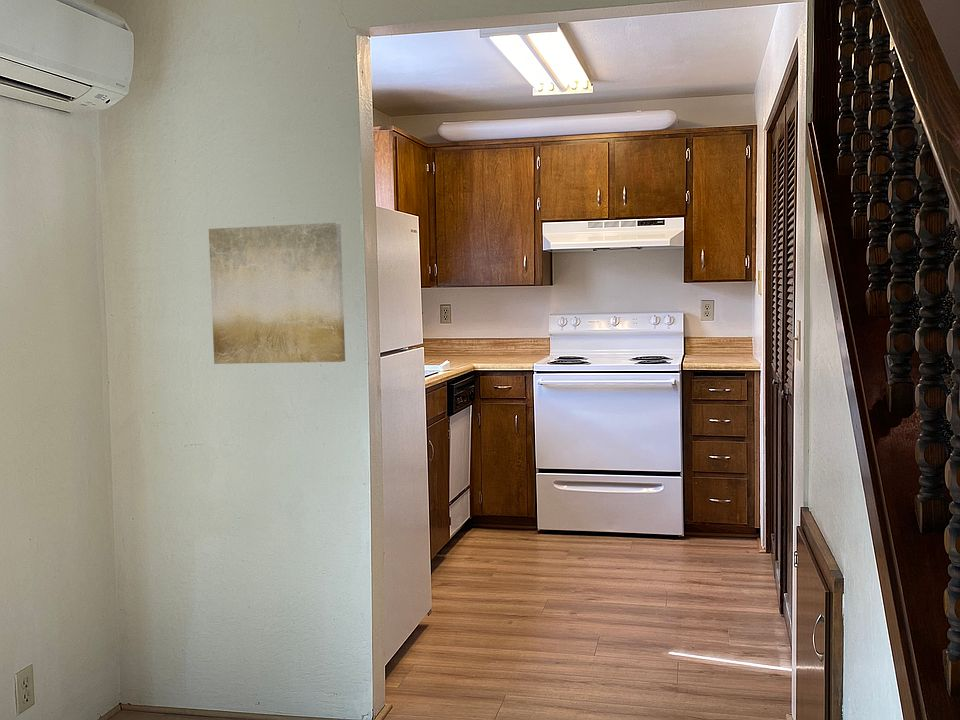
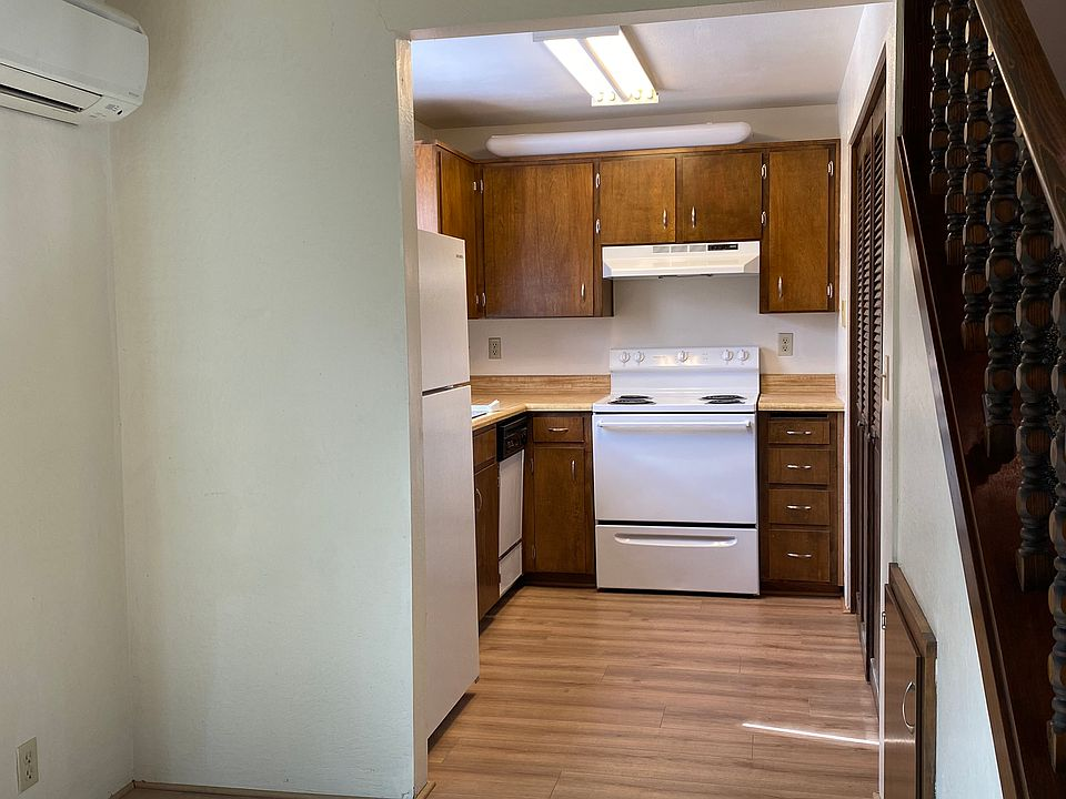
- wall art (276, 294)
